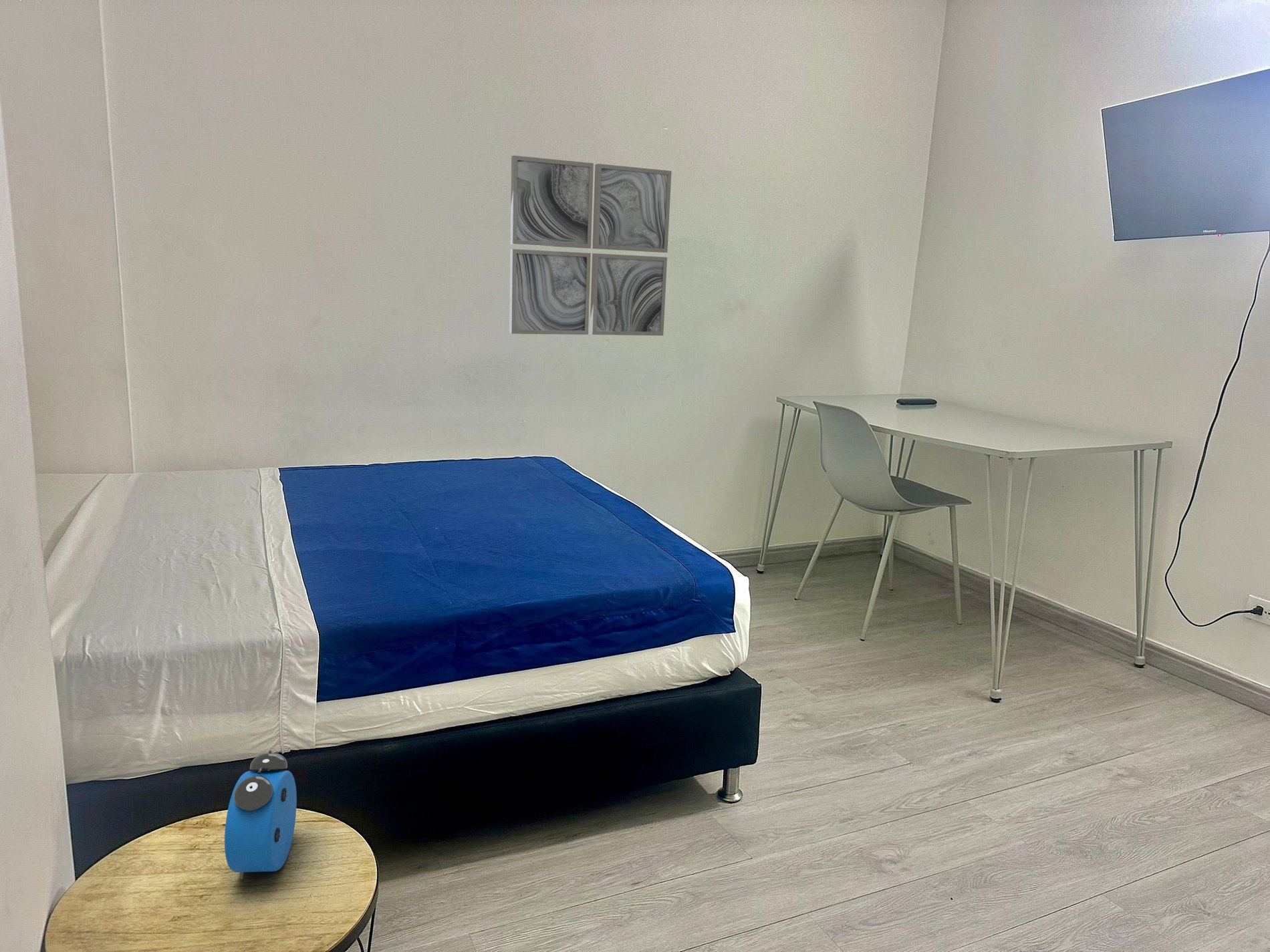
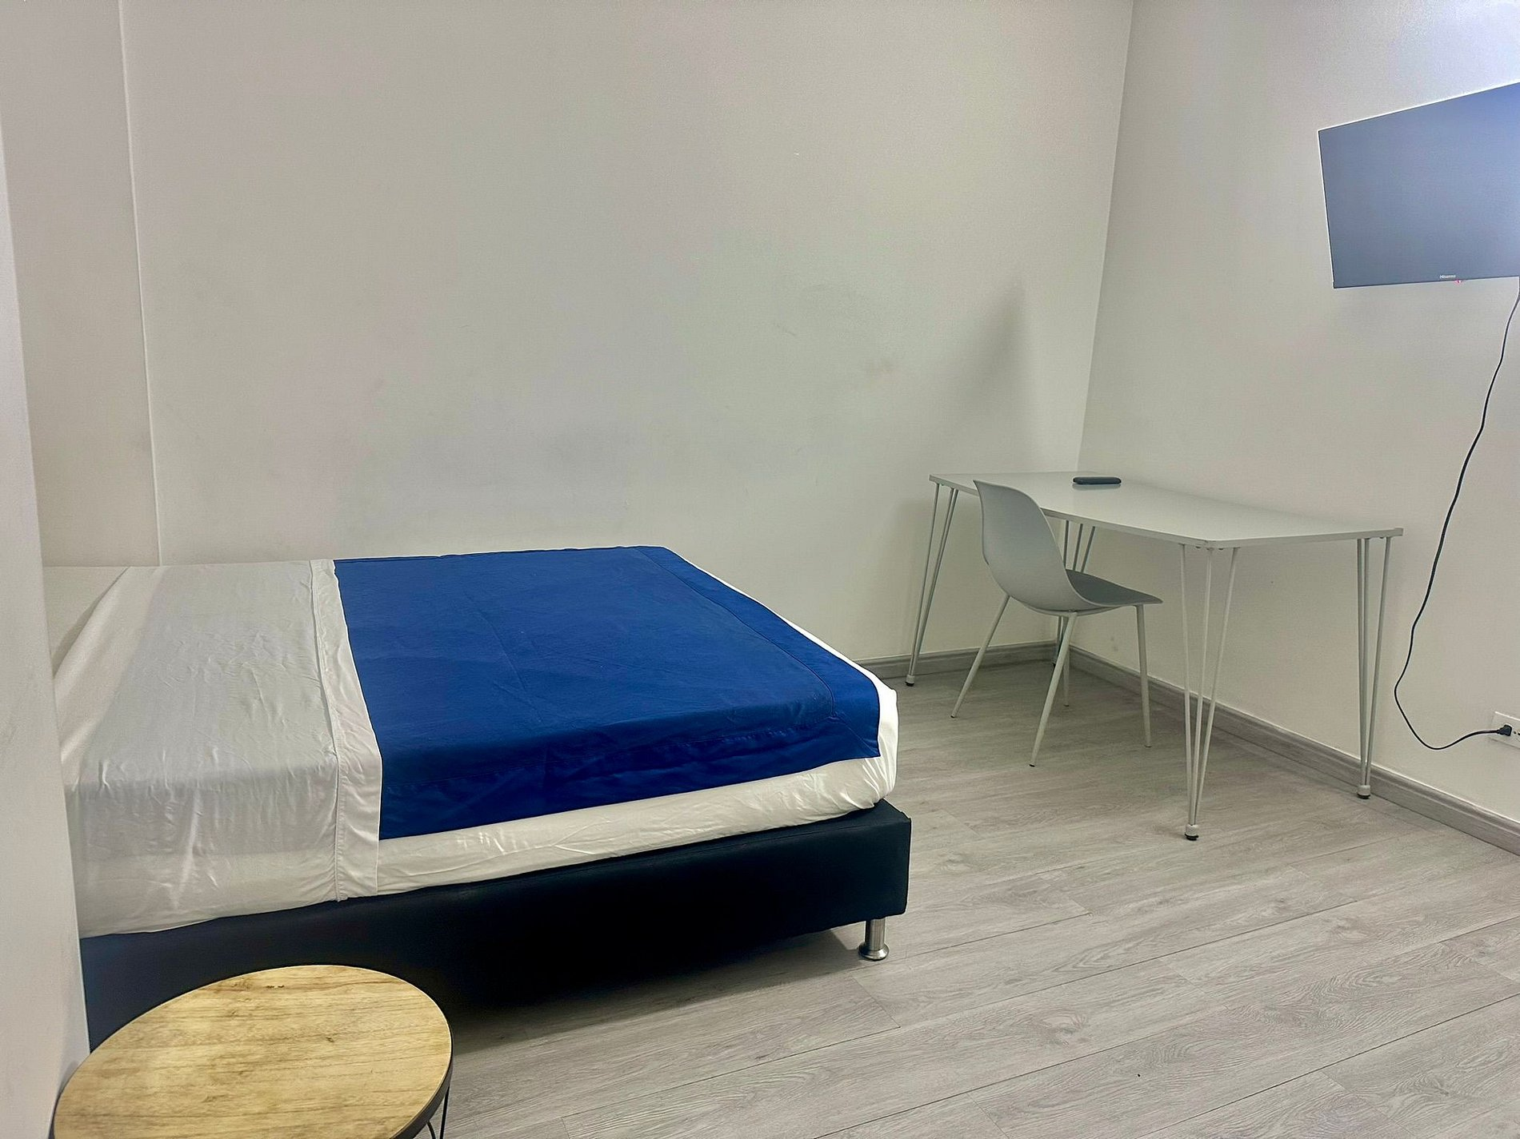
- alarm clock (263, 815)
- wall art (592, 253)
